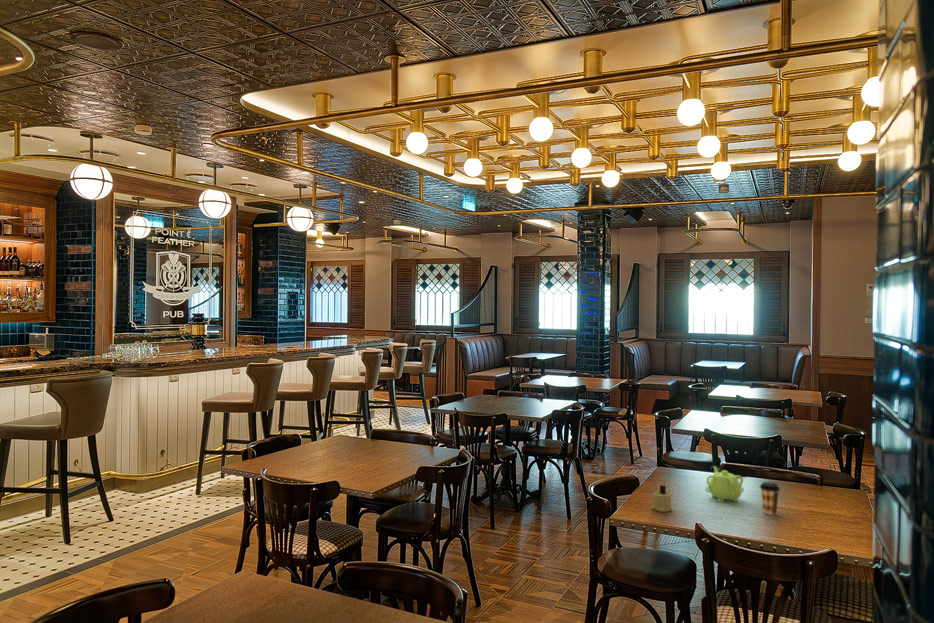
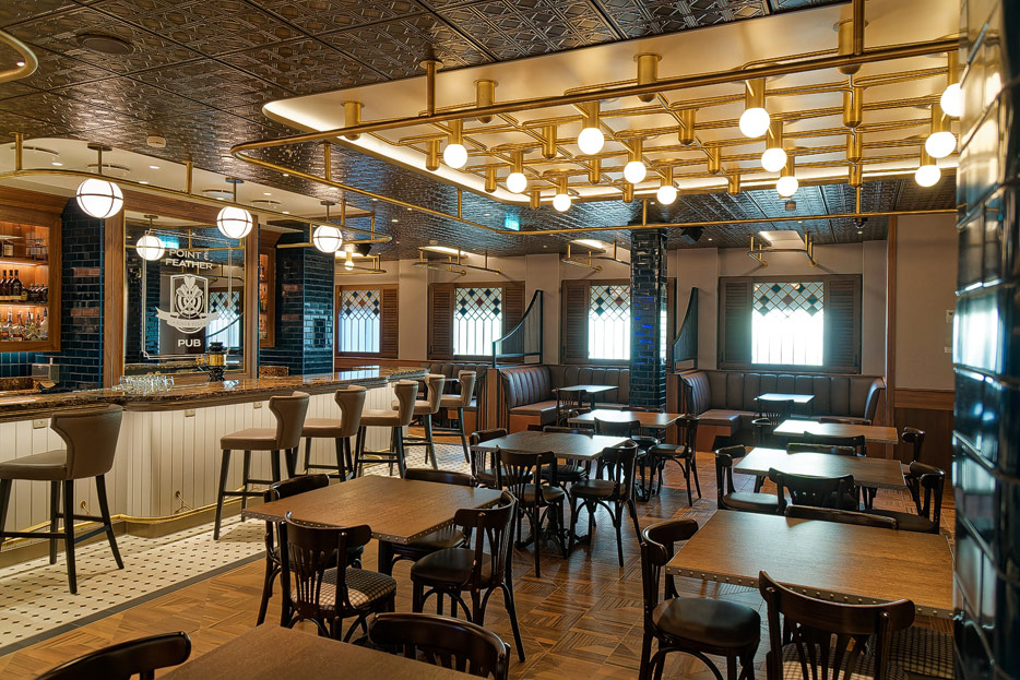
- coffee cup (769, 498)
- teapot (723, 484)
- candle (661, 497)
